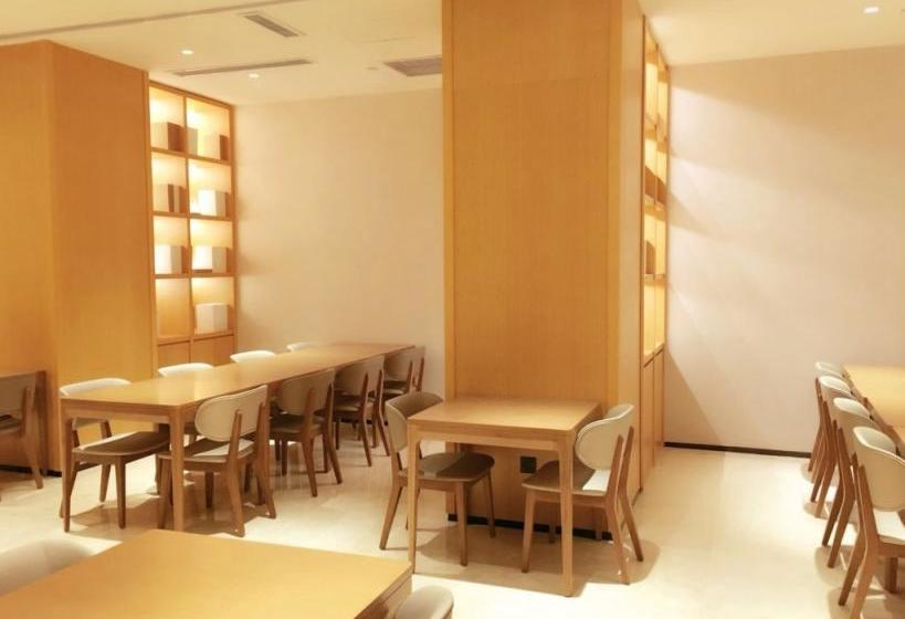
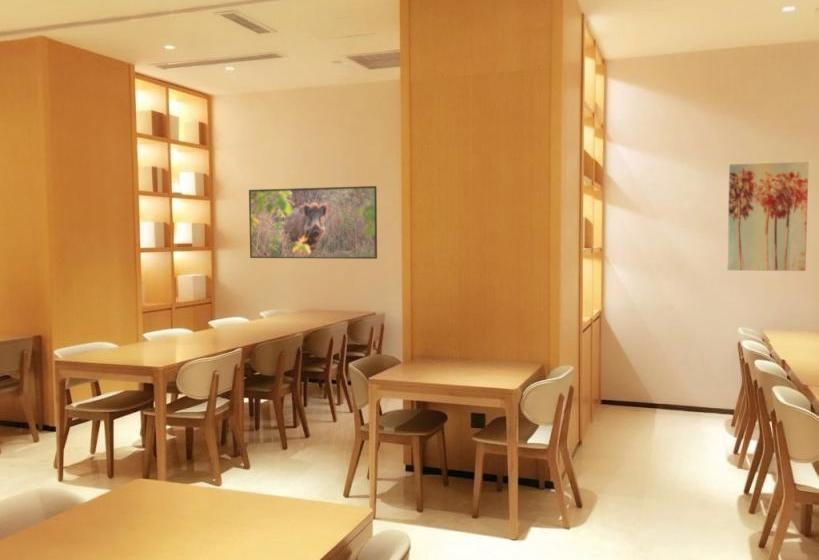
+ wall art (766, 217)
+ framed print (311, 223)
